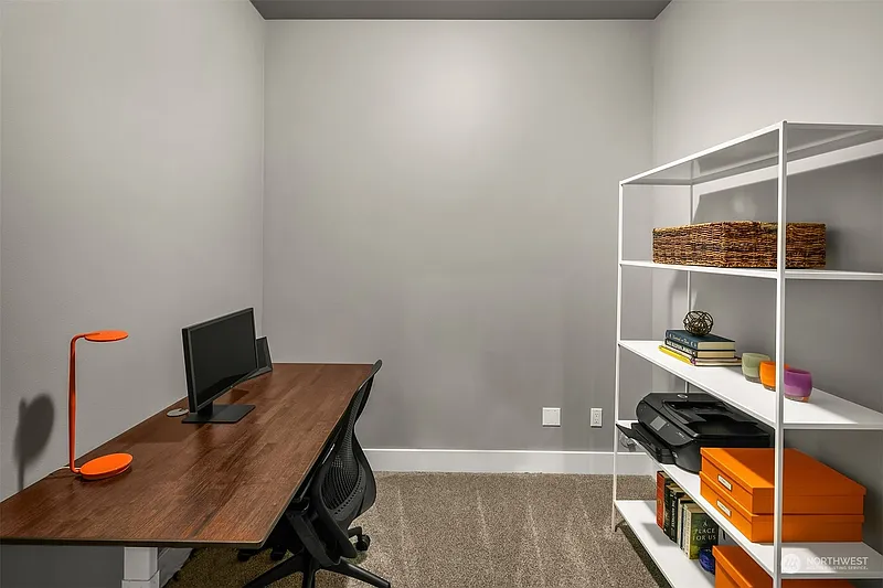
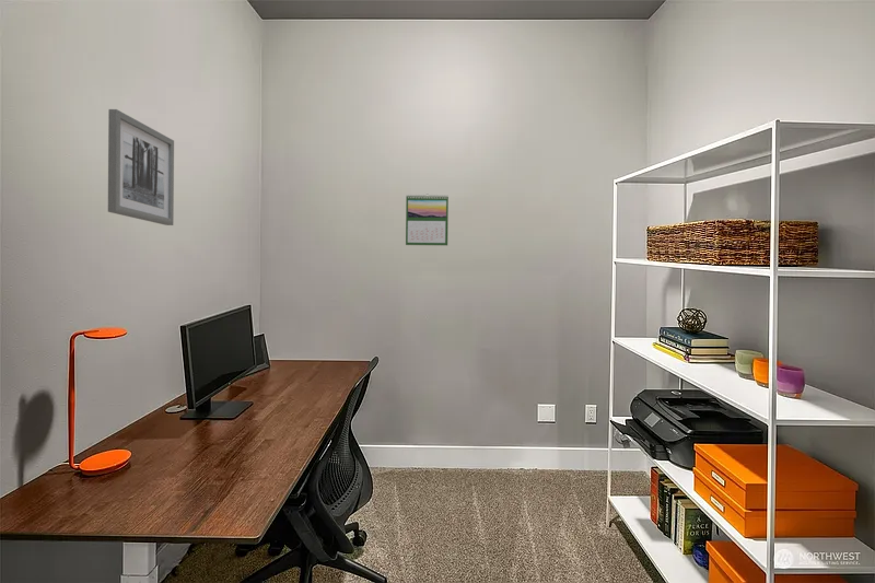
+ calendar (427, 219)
+ wall art (143, 173)
